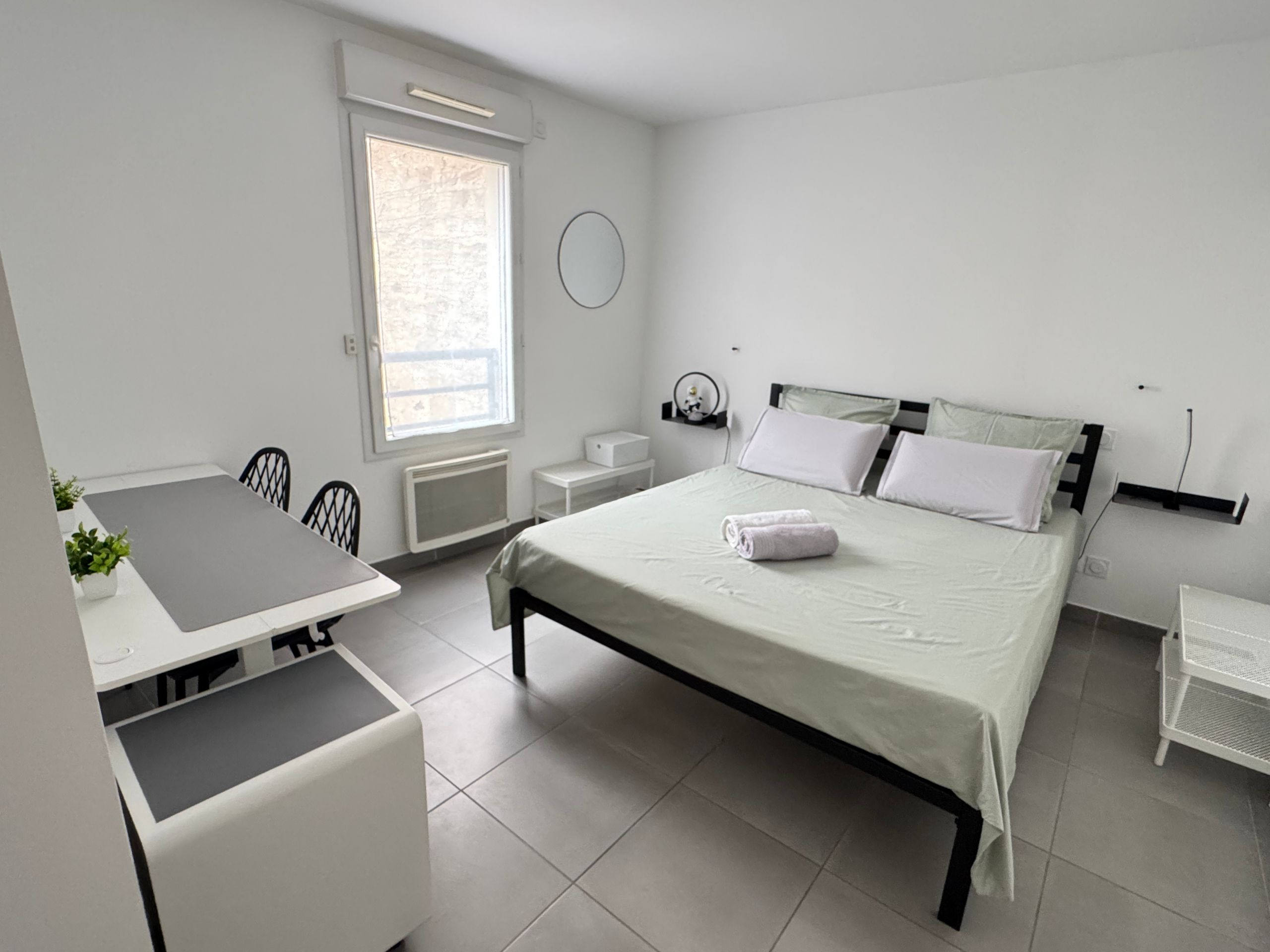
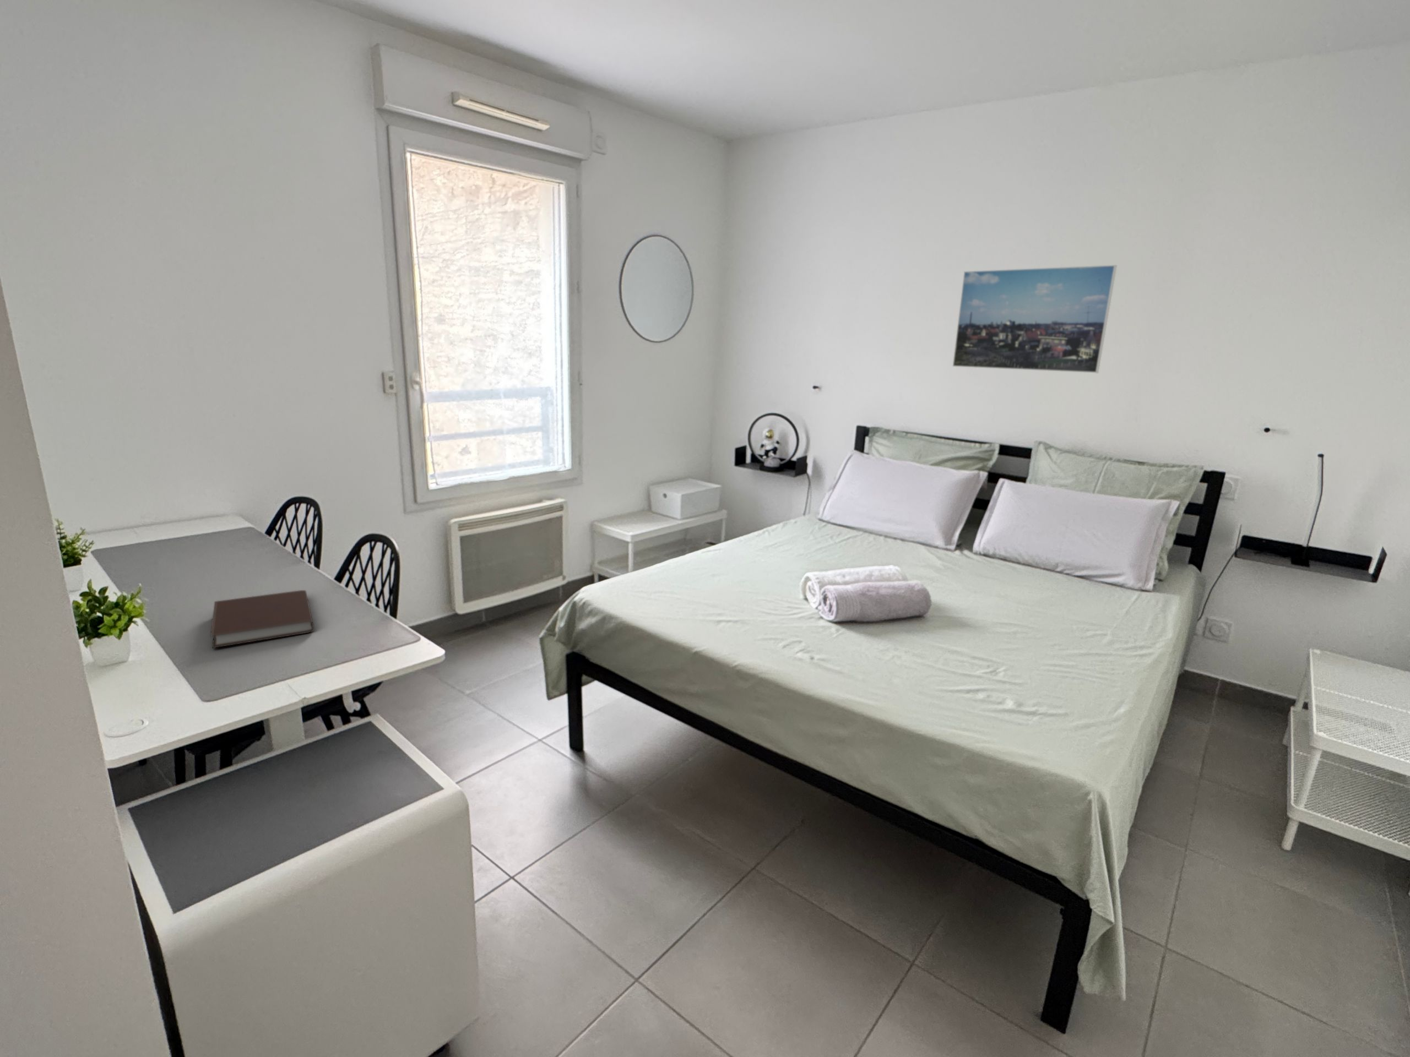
+ notebook (263, 616)
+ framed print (1028, 320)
